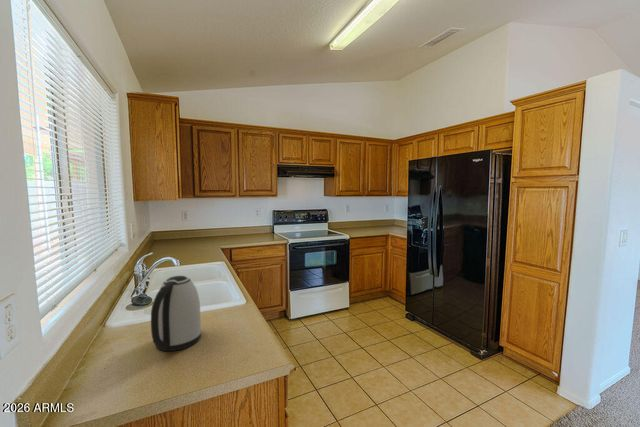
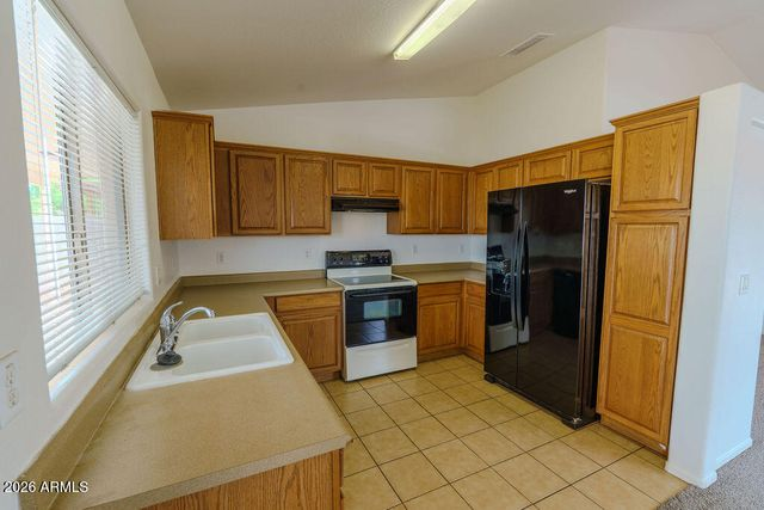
- kettle (173, 312)
